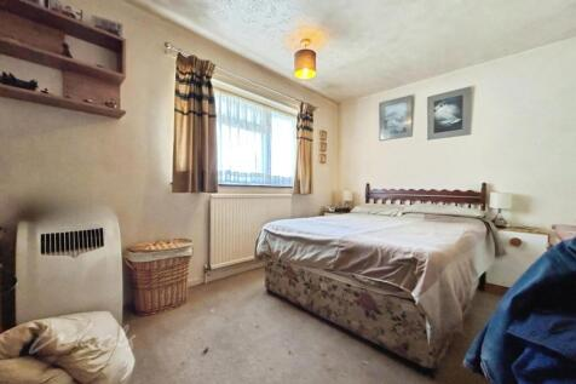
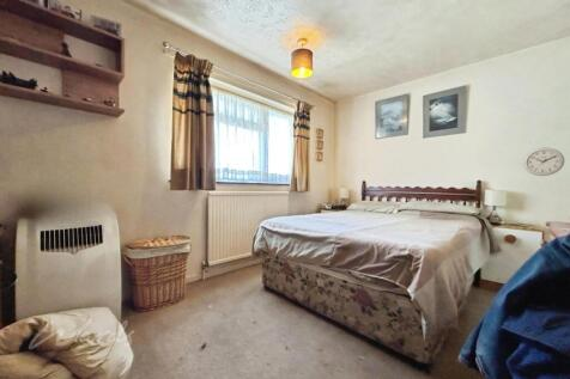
+ wall clock (542, 161)
